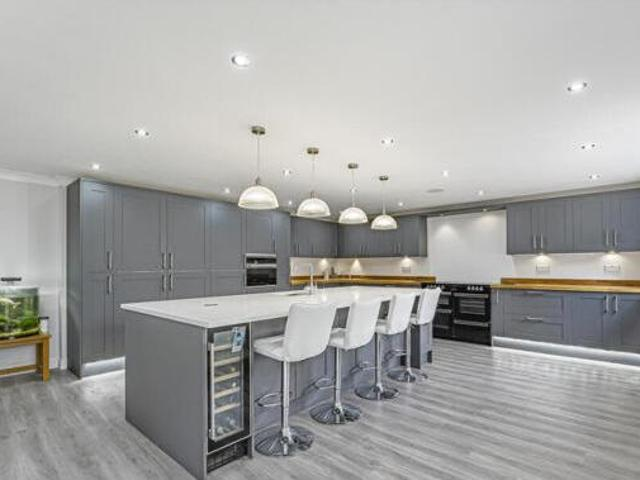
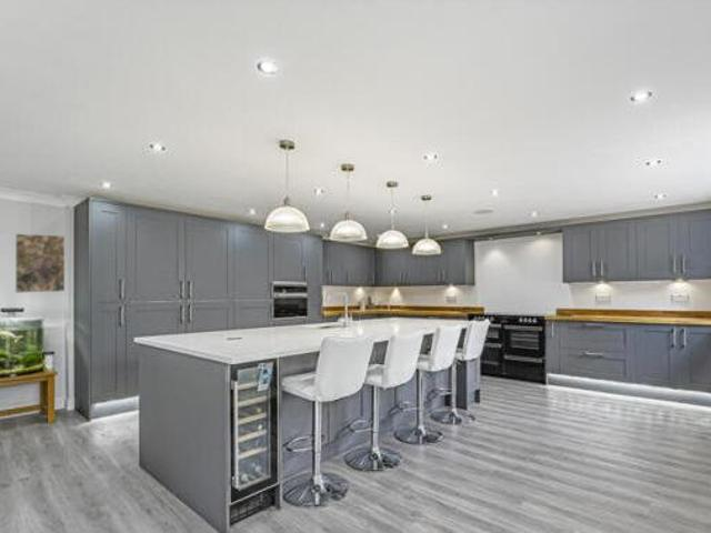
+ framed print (40, 263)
